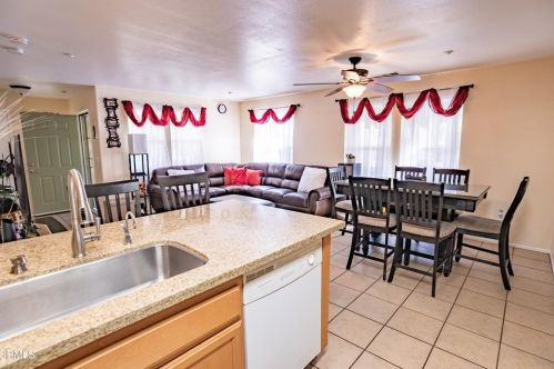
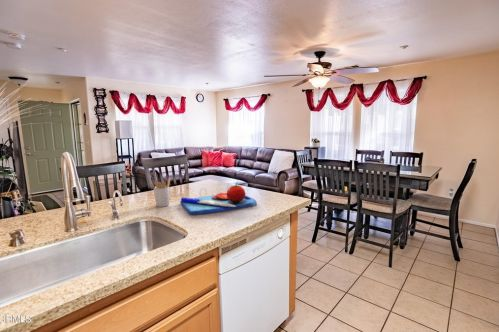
+ utensil holder (161, 192)
+ chopping board (220, 193)
